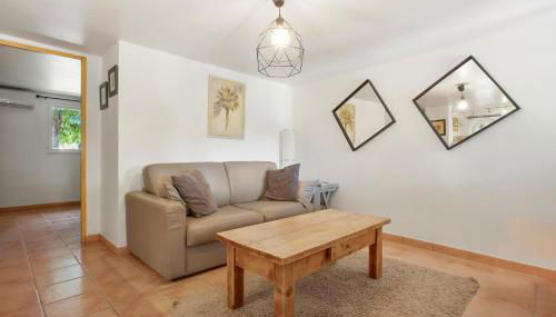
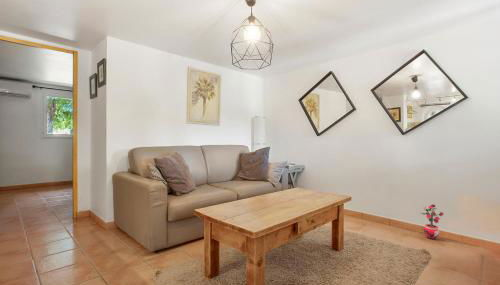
+ potted plant (430, 220)
